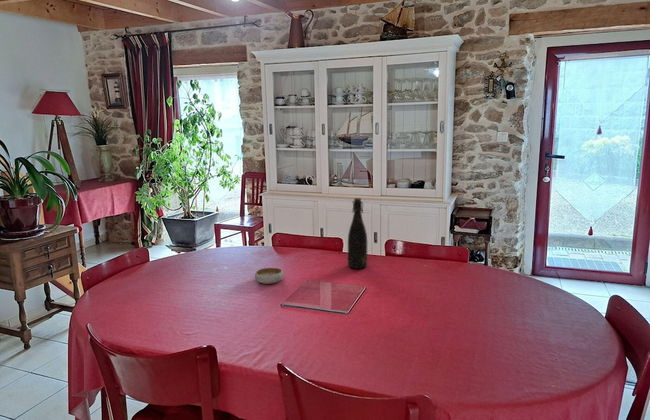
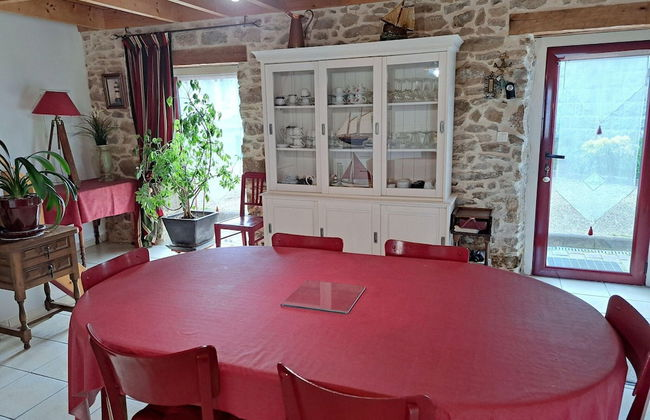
- bowl (269, 276)
- bottle (357, 232)
